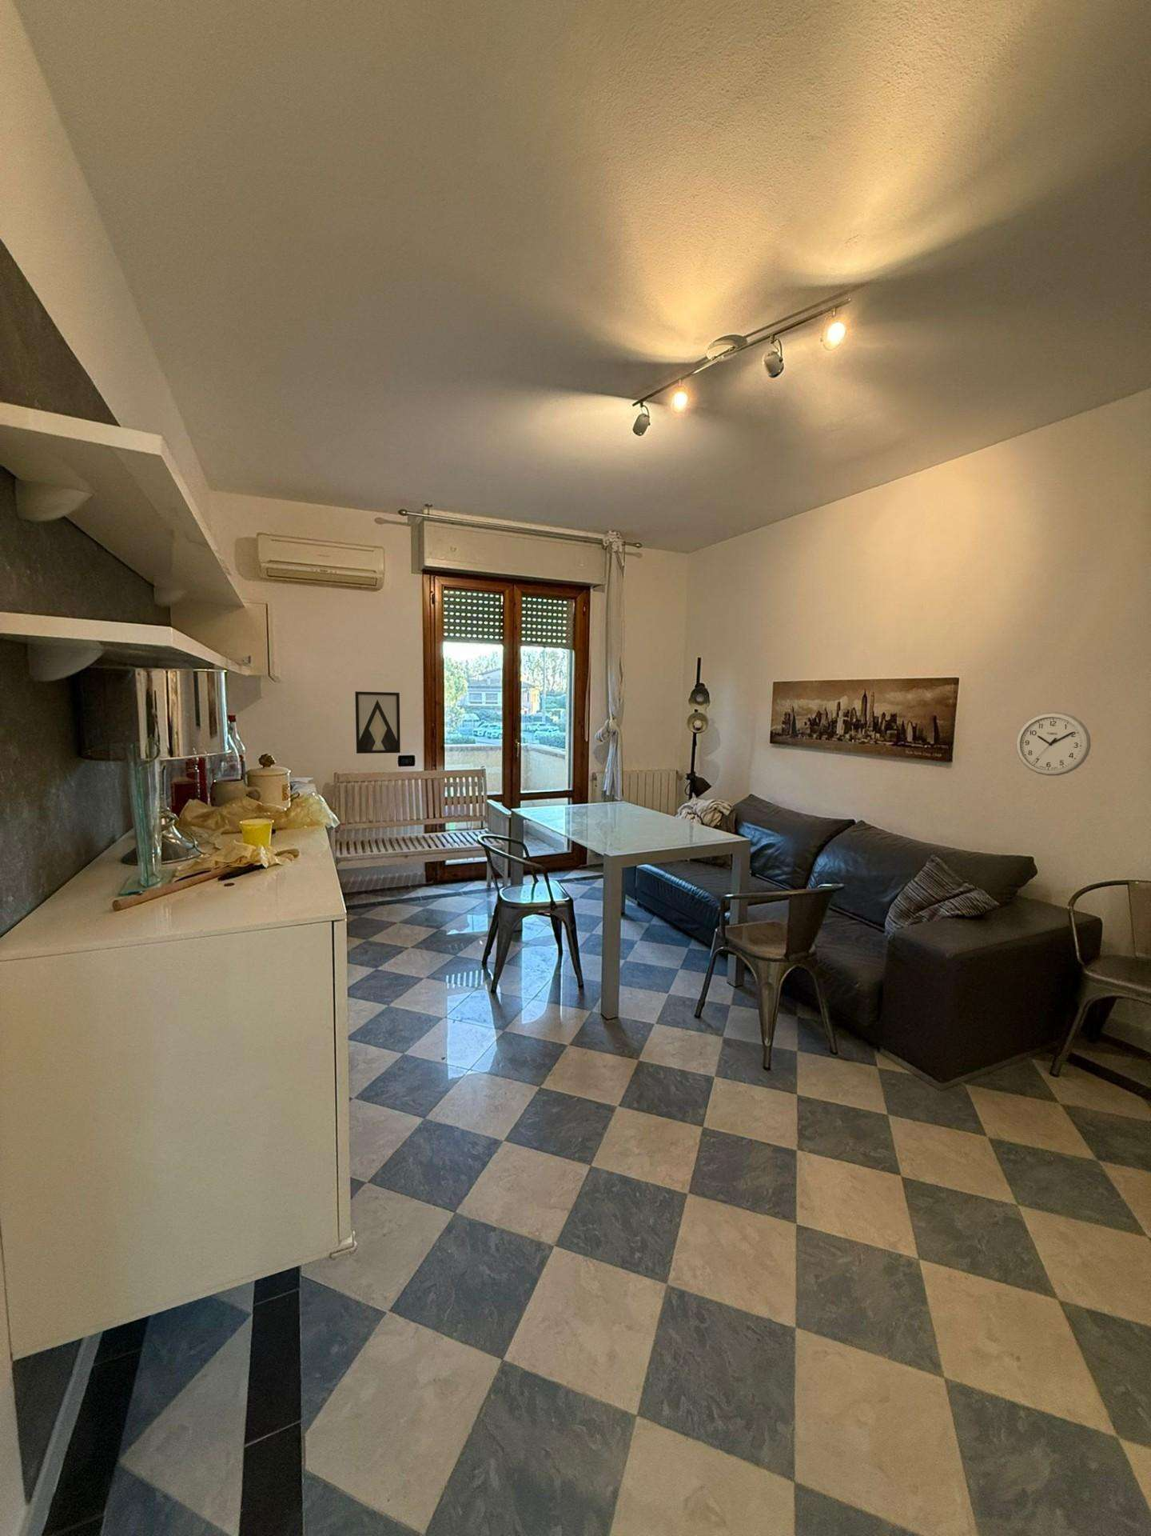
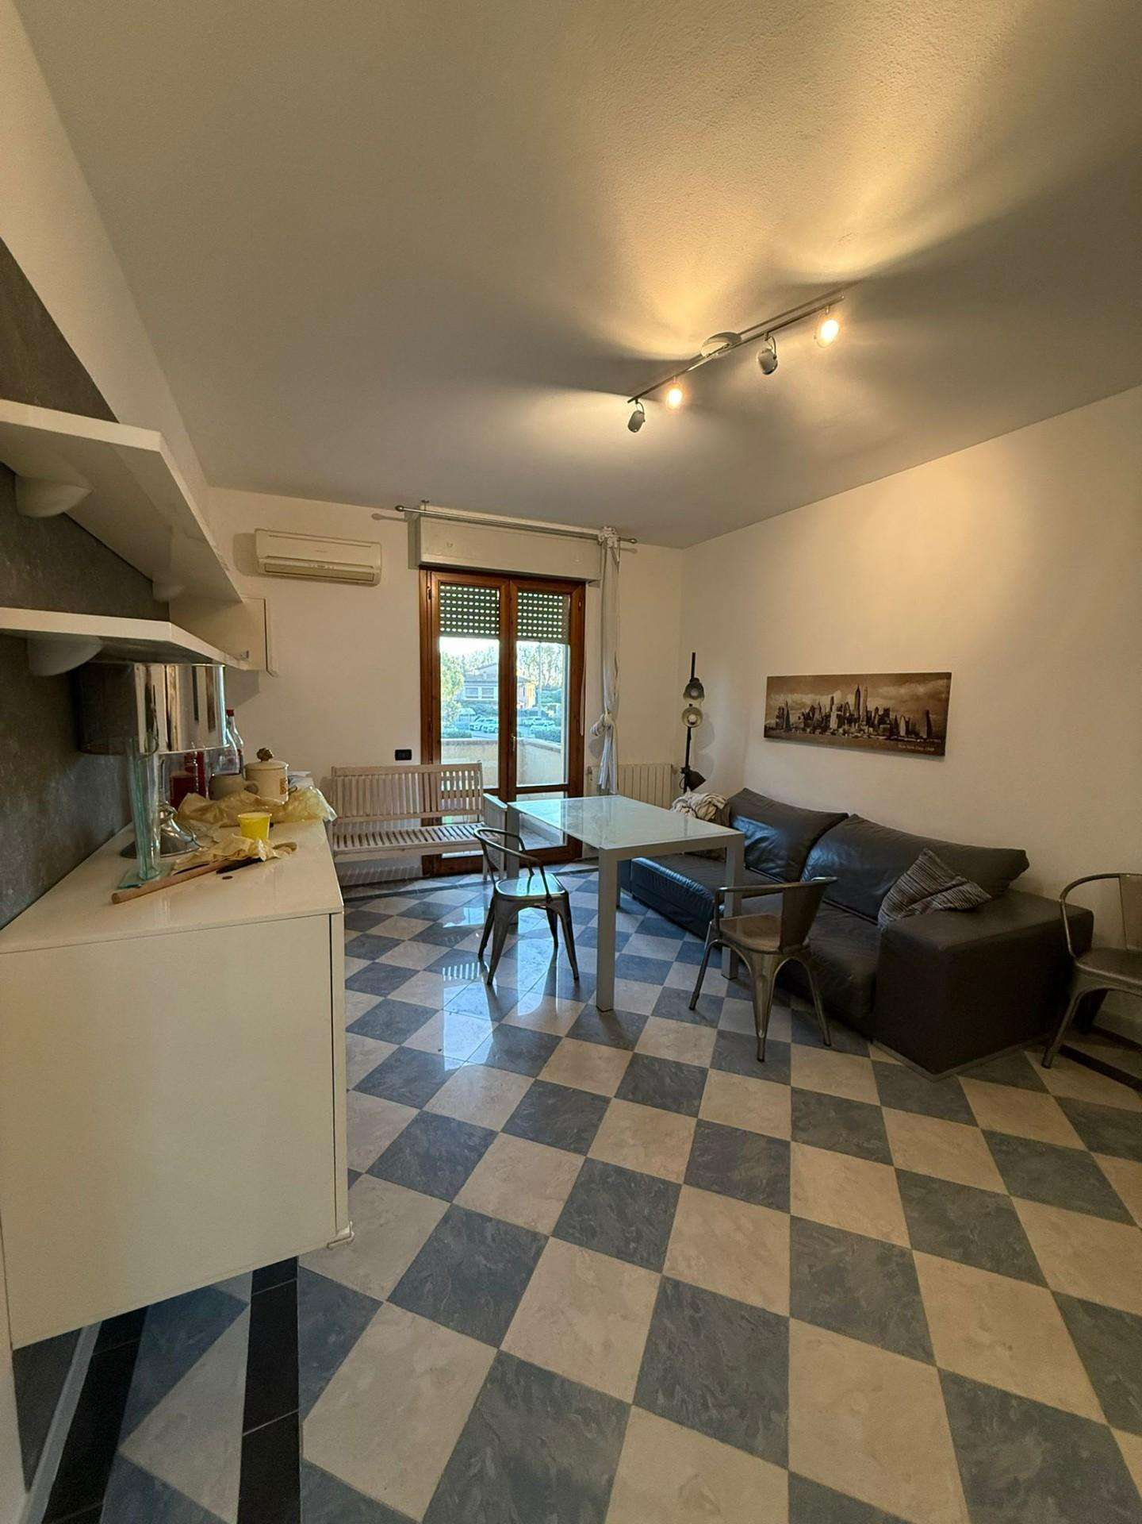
- wall art (378, 722)
- wall clock (1051, 743)
